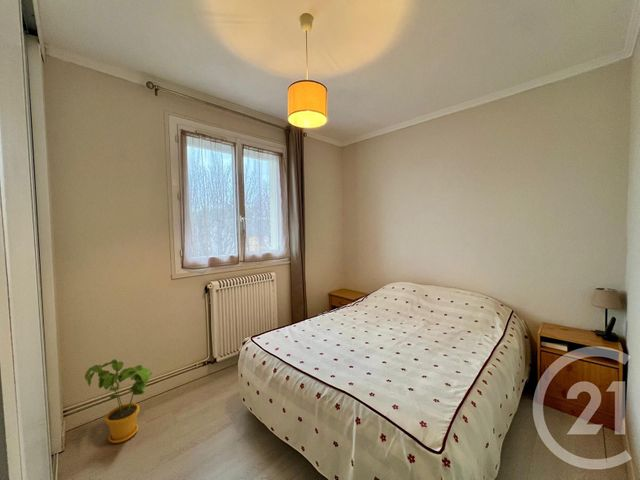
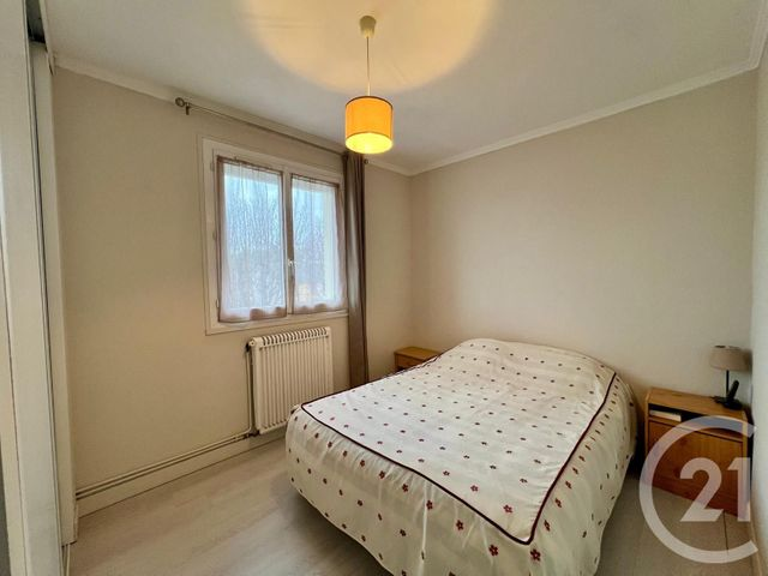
- house plant (118, 391)
